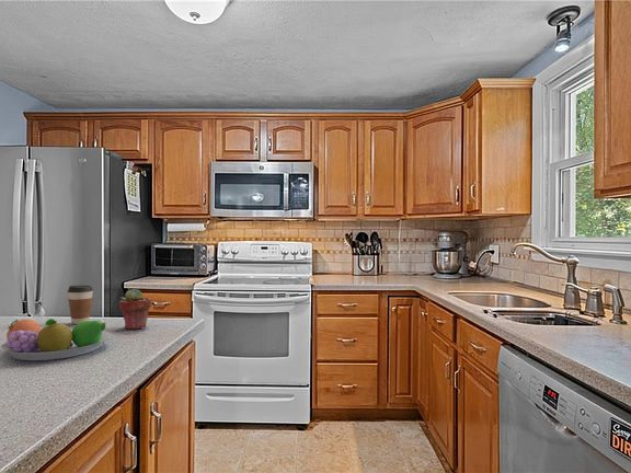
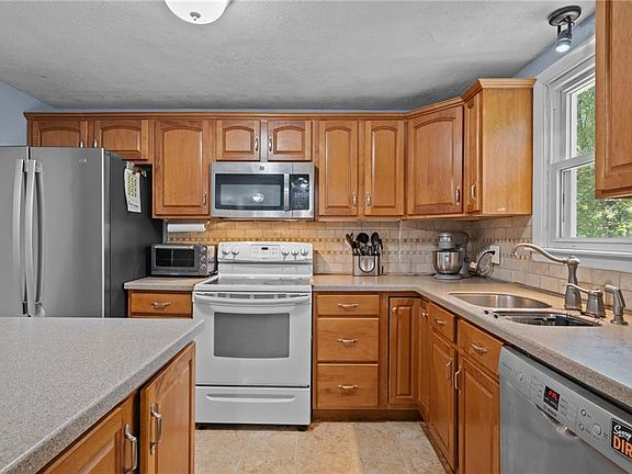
- coffee cup (80, 303)
- potted succulent (135, 308)
- fruit bowl (60, 331)
